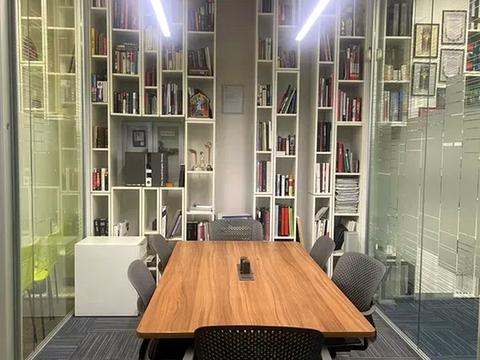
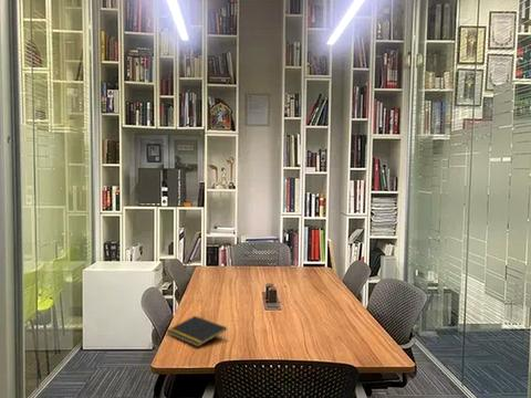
+ notepad (196, 329)
